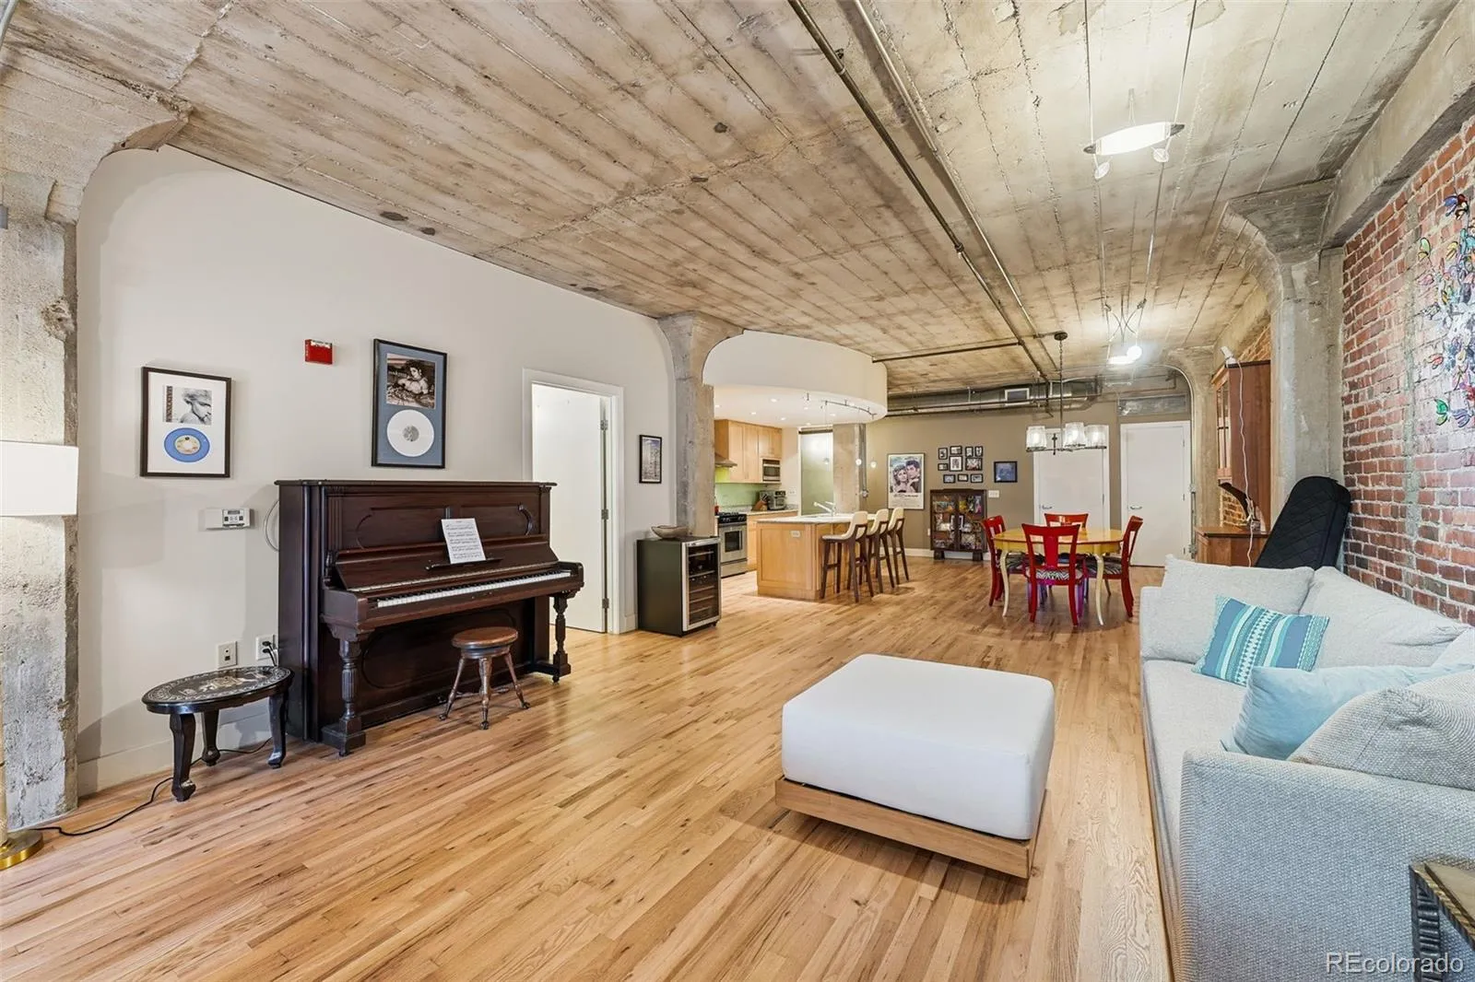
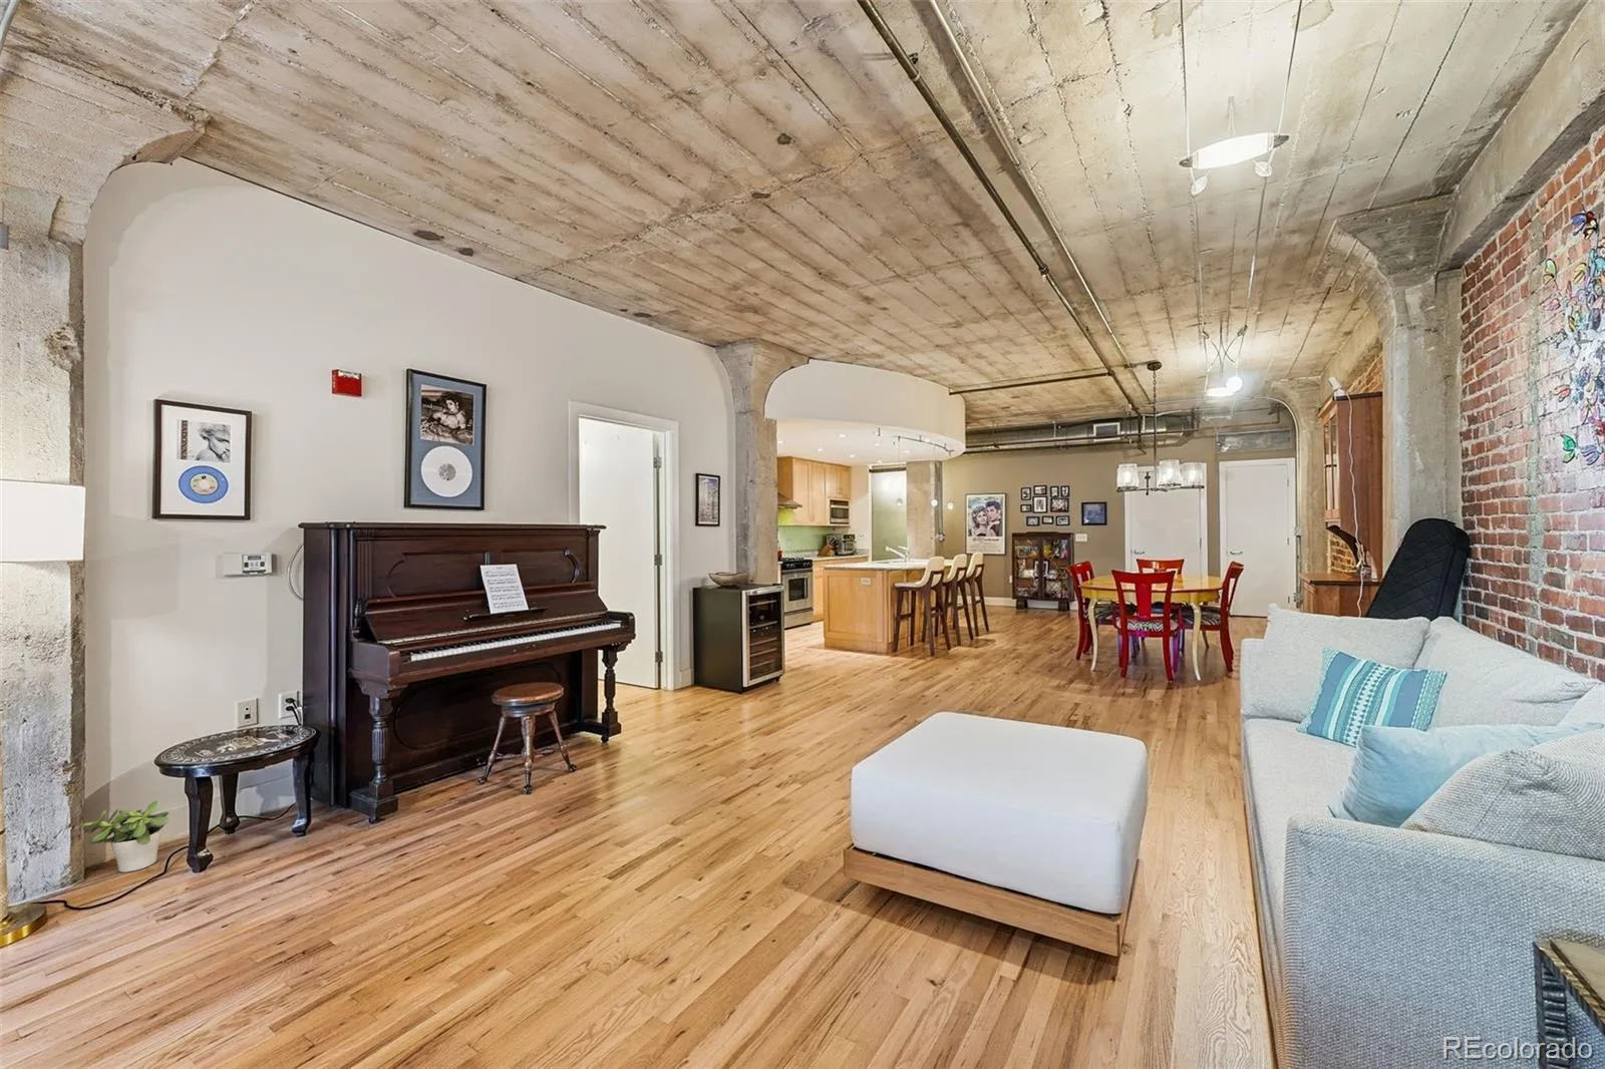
+ potted plant (129, 838)
